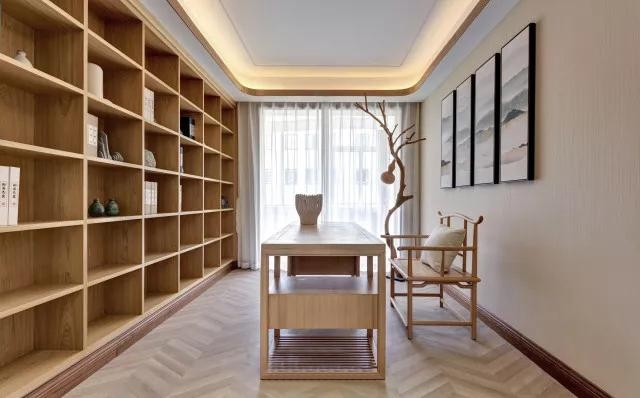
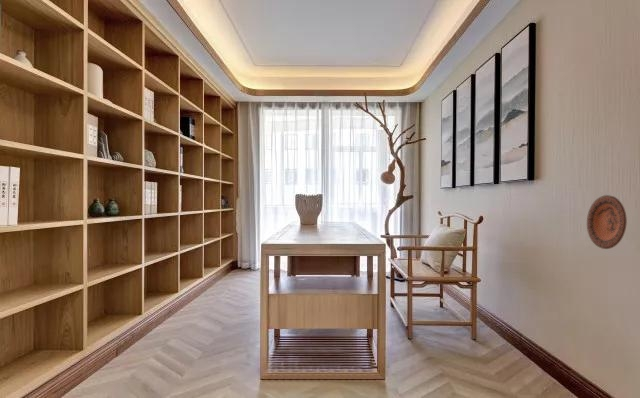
+ decorative plate (606, 222)
